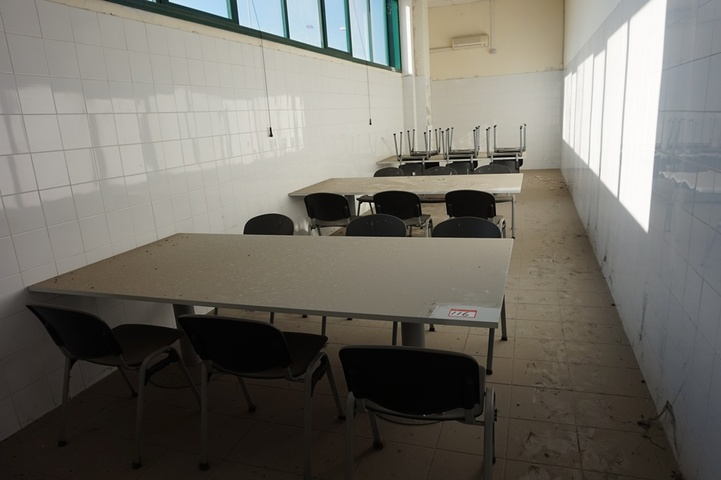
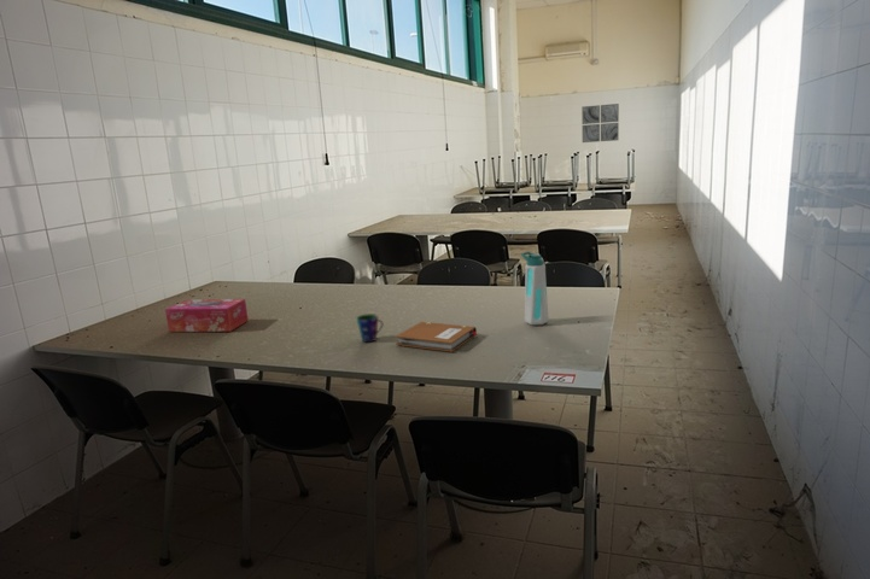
+ tissue box (208, 315)
+ cup (370, 328)
+ water bottle (533, 288)
+ wall art (599, 122)
+ notebook (438, 335)
